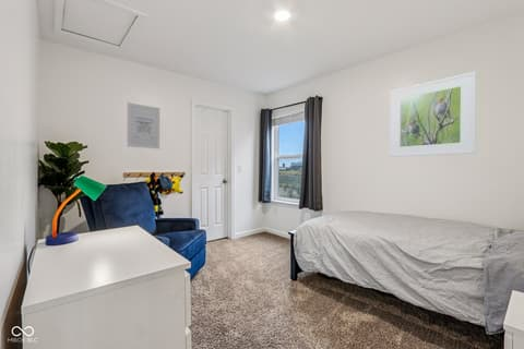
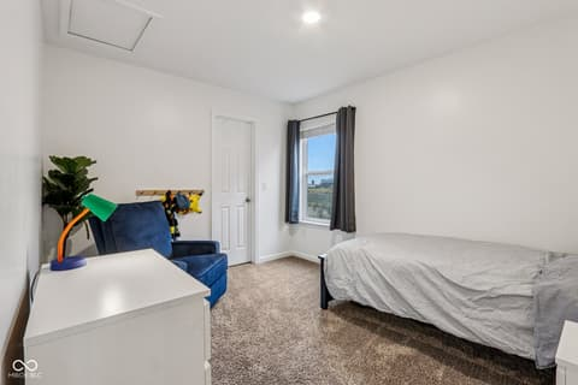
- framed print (428, 119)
- wall art (144, 127)
